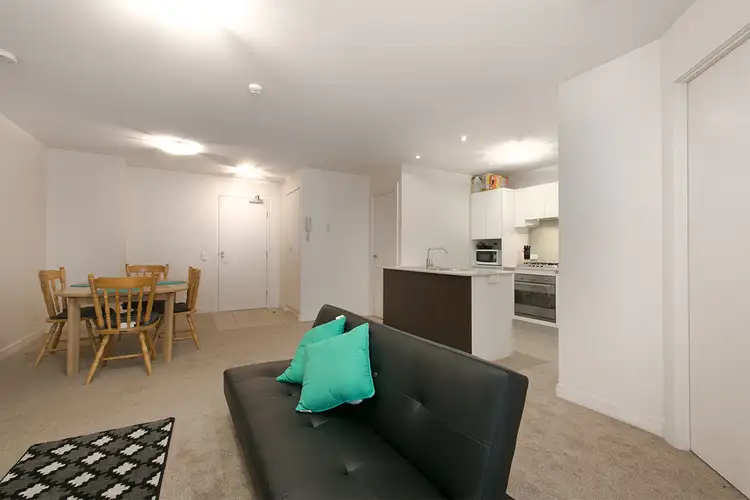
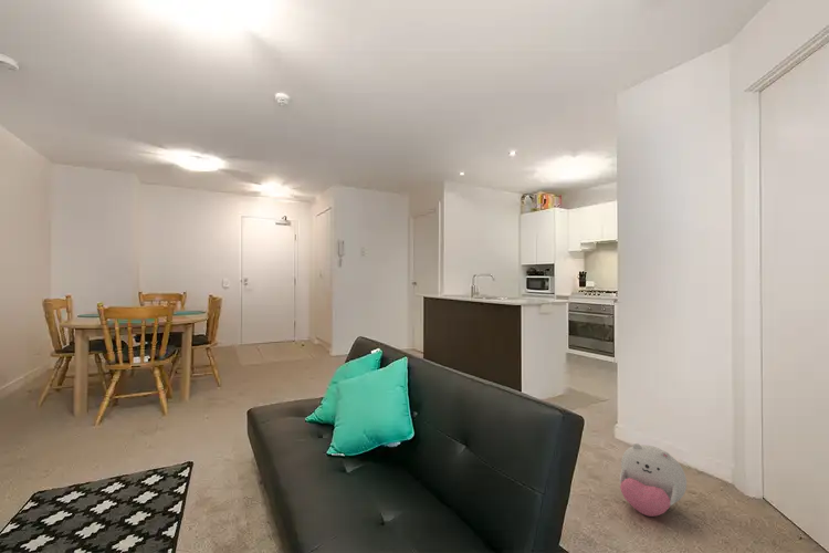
+ plush toy (650, 477)
